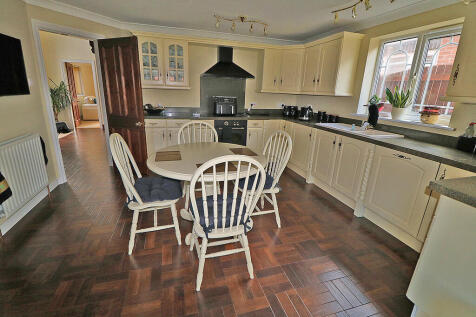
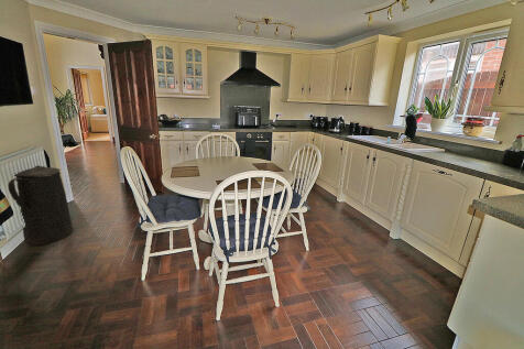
+ trash can (42, 203)
